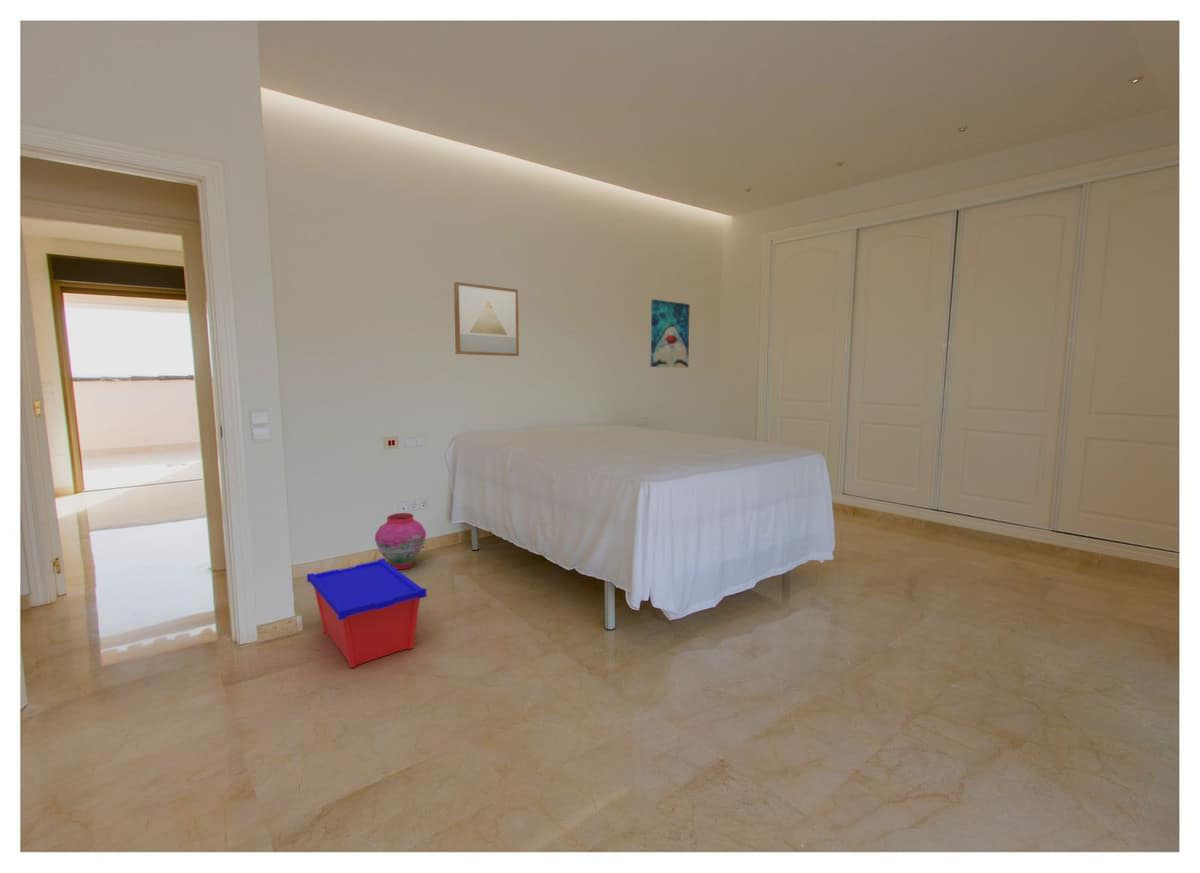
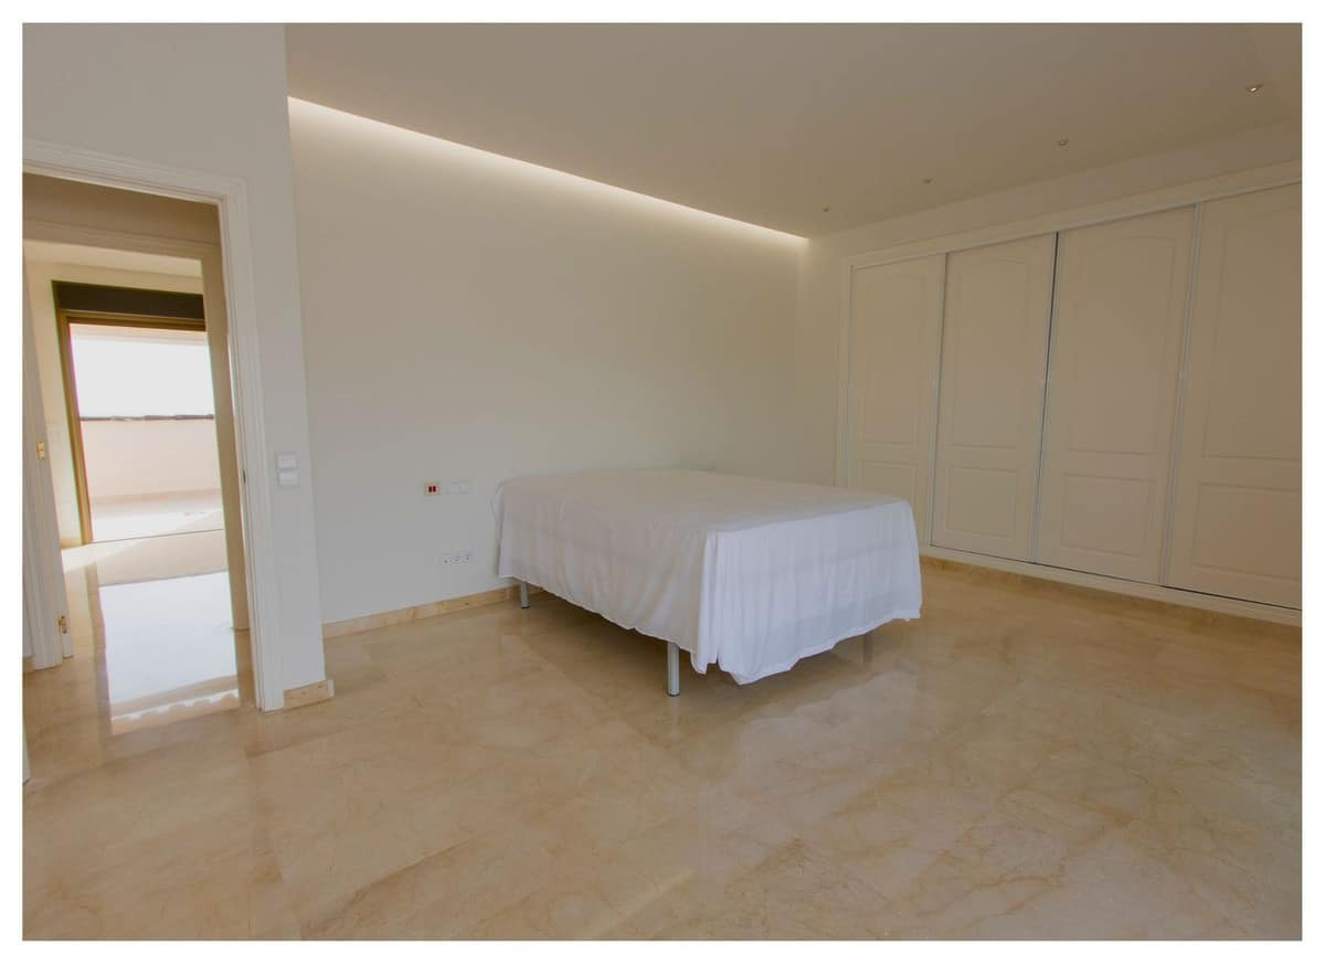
- lantern (400, 541)
- wall art (487, 320)
- storage bin (365, 610)
- wall art (670, 334)
